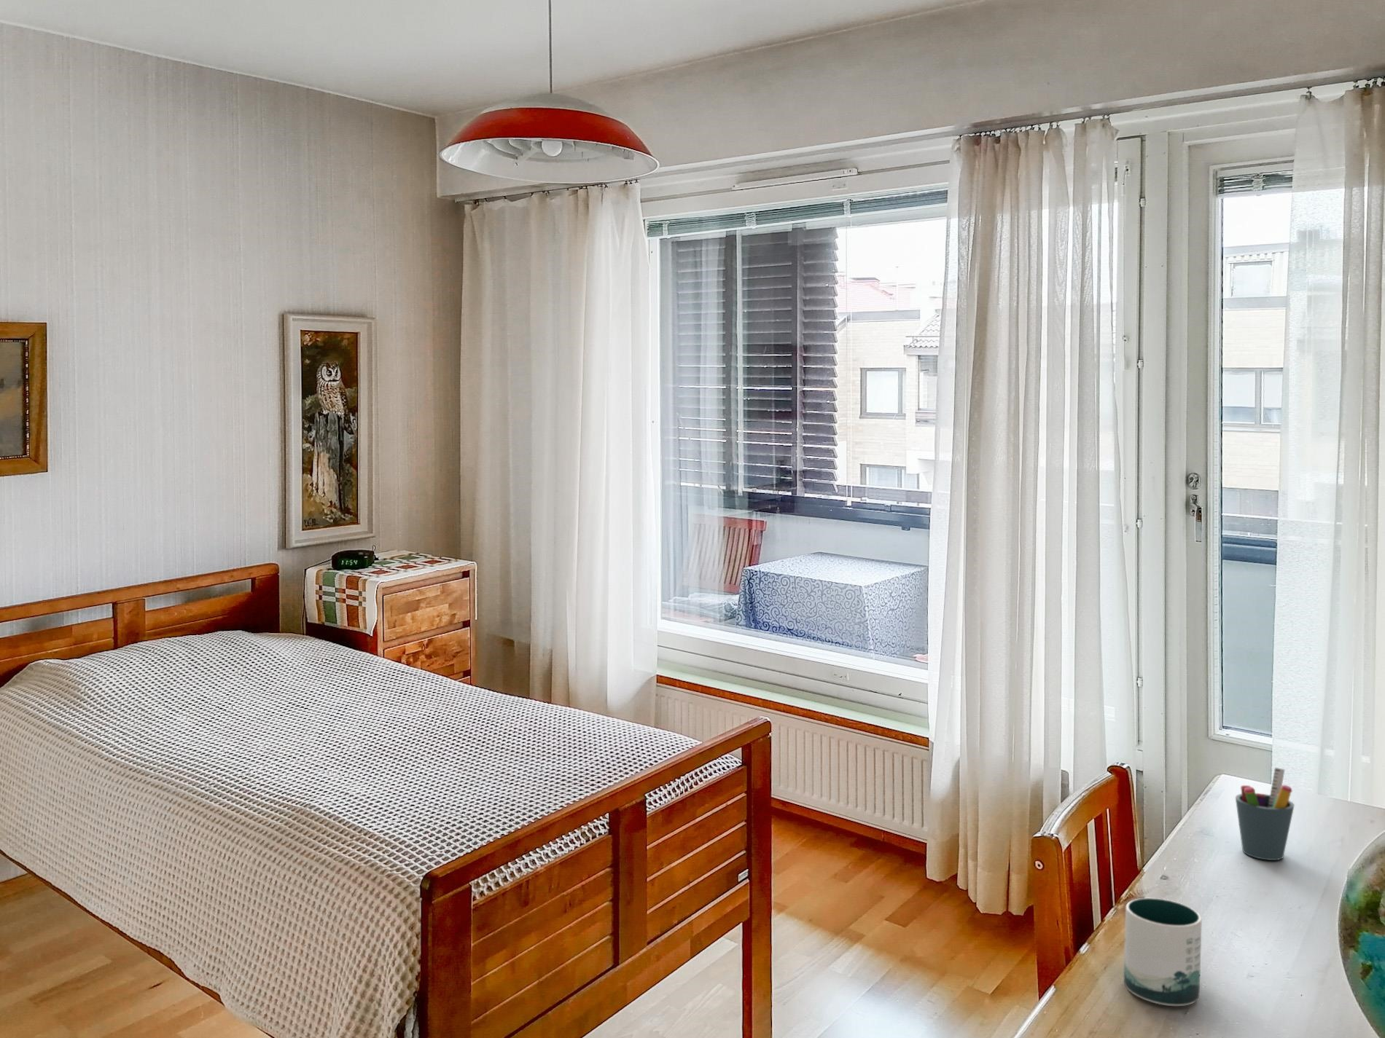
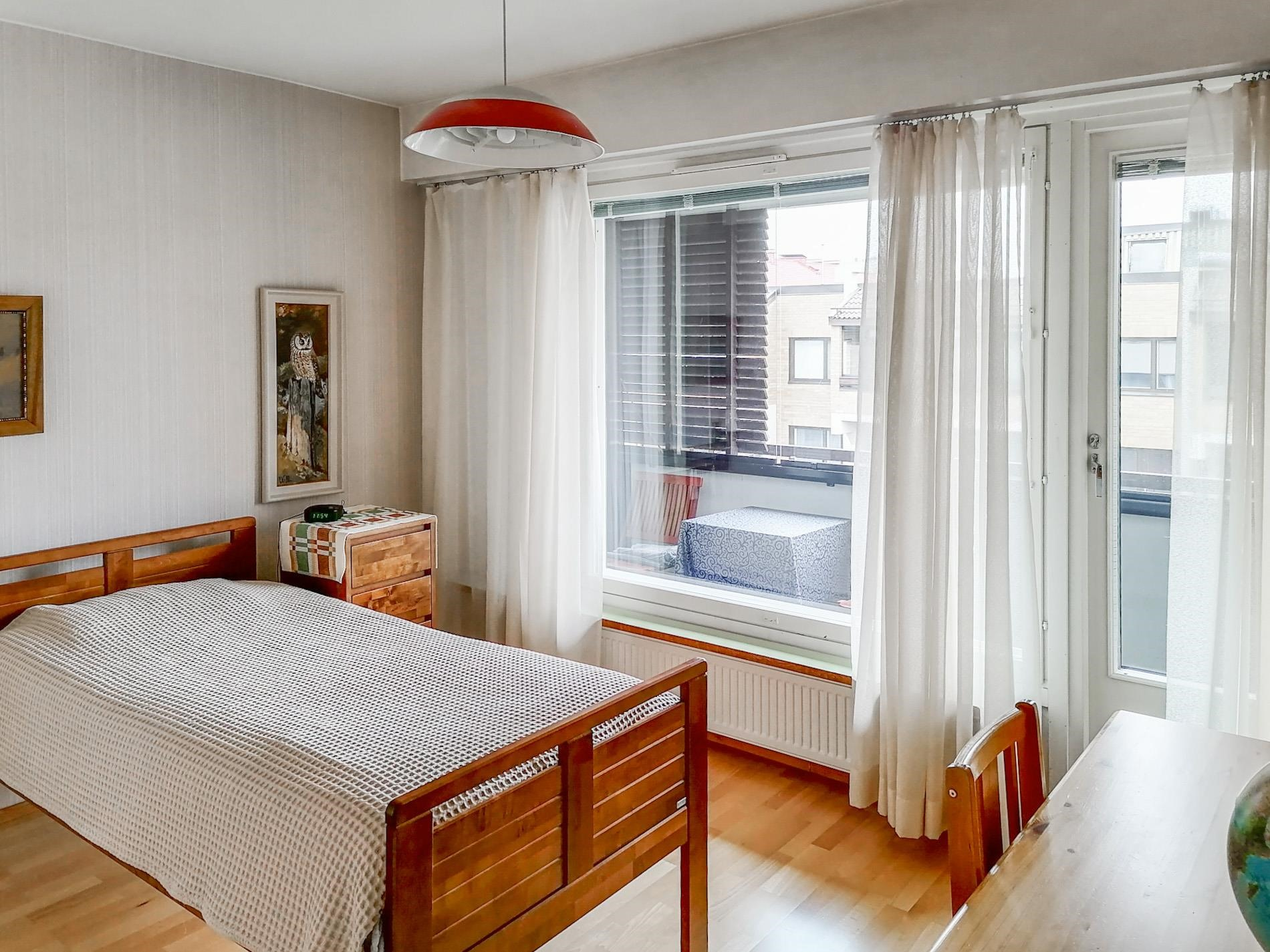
- pen holder (1265, 813)
- mug (1169, 945)
